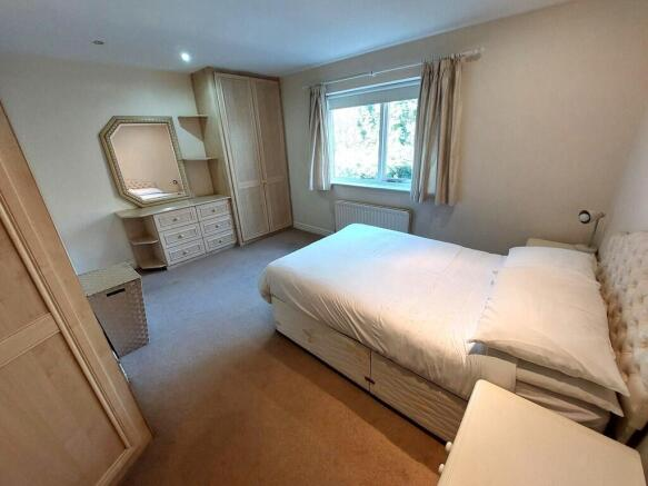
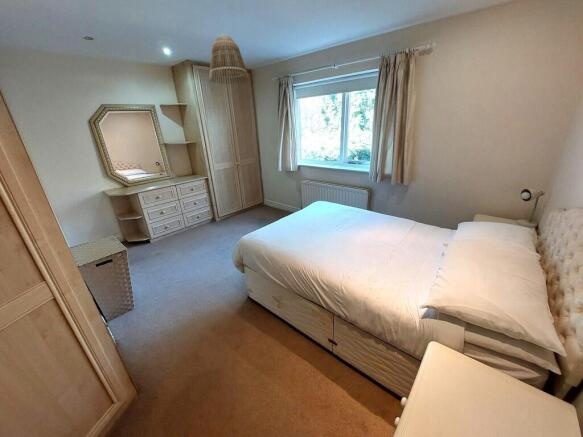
+ lamp shade (226, 58)
